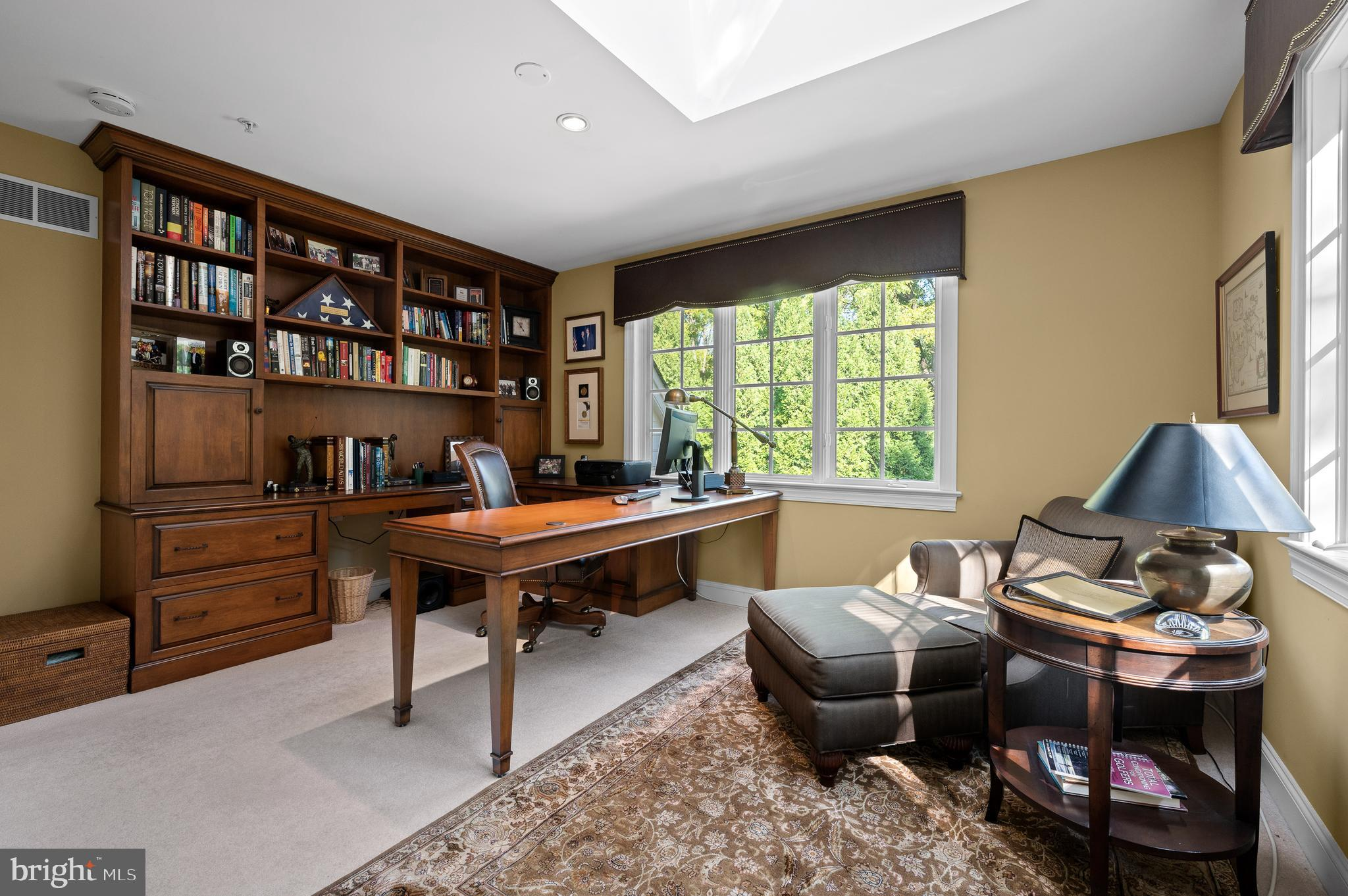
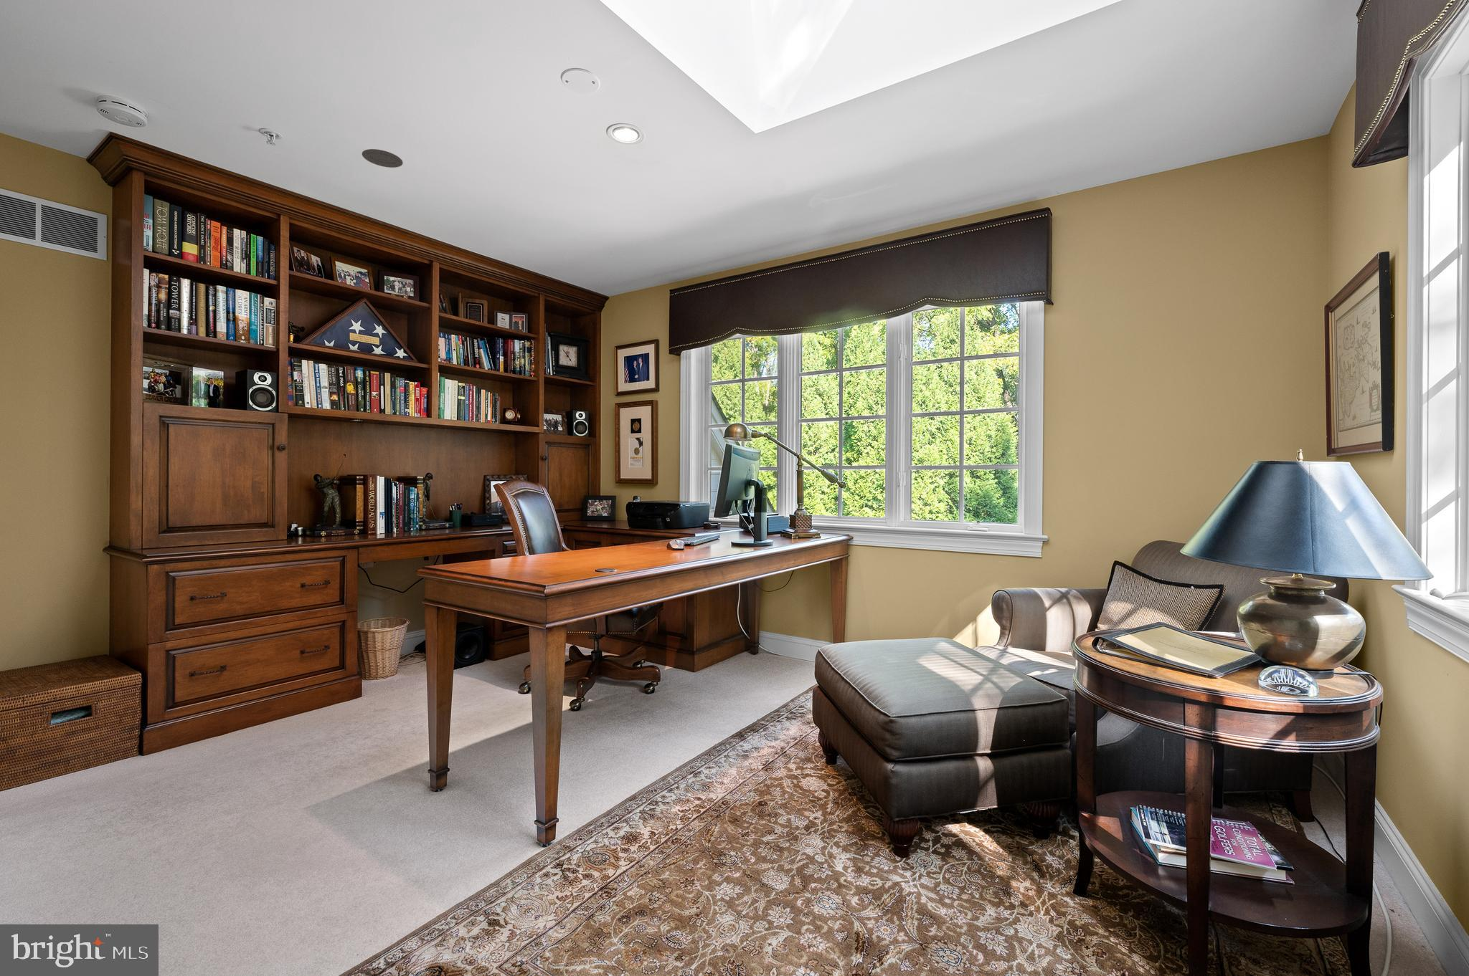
+ recessed light (383, 156)
